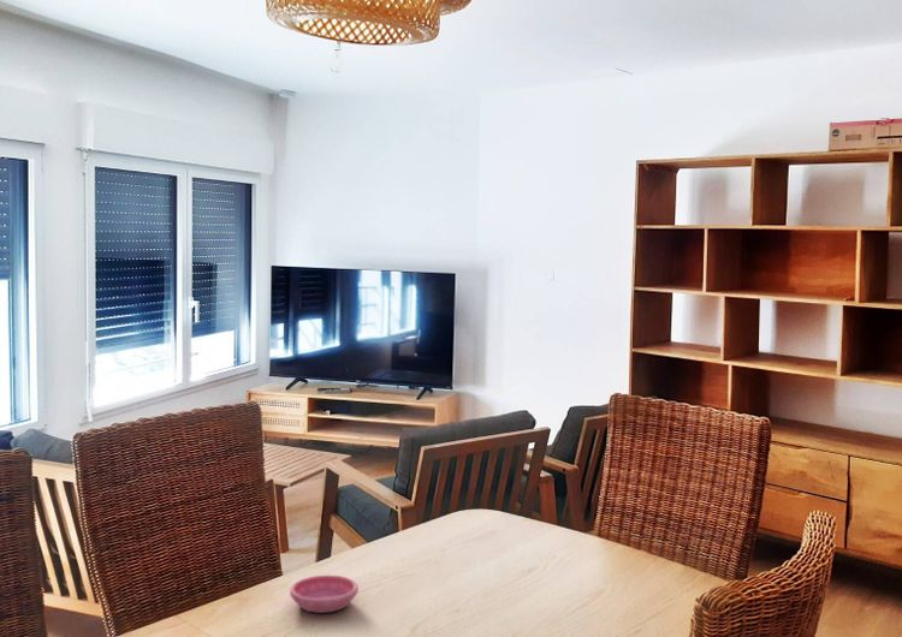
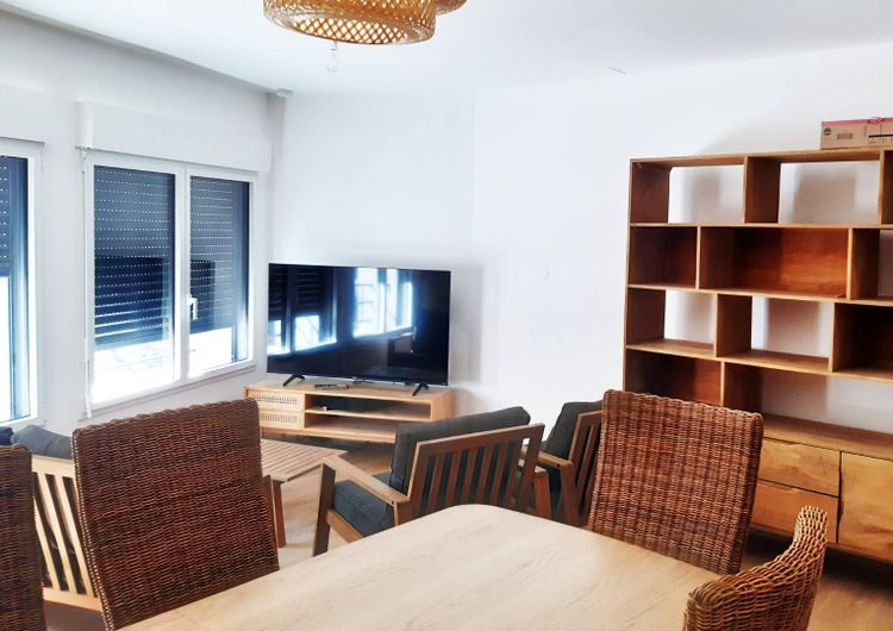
- saucer (324, 594)
